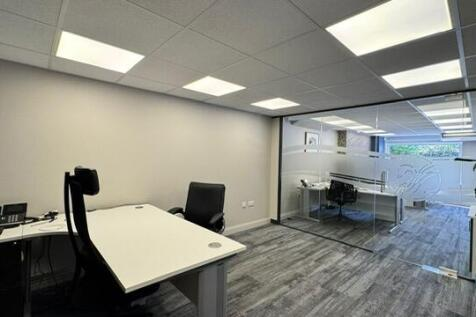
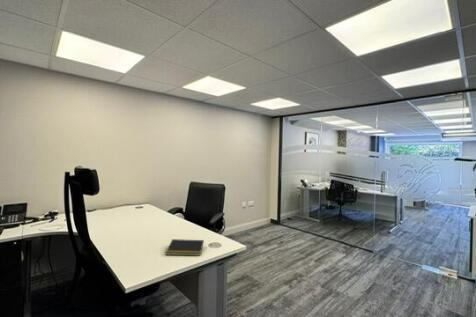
+ notepad (185, 247)
